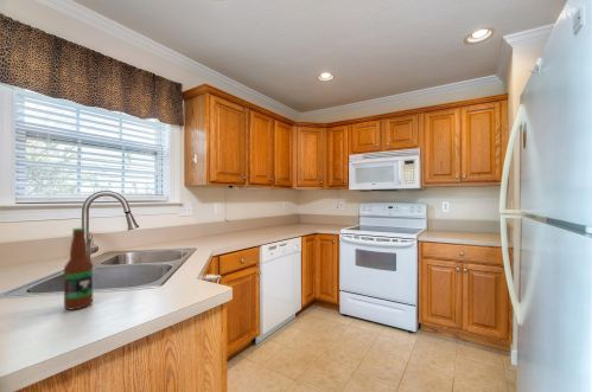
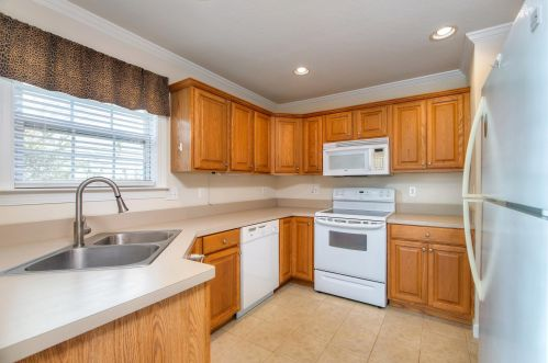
- bottle (78, 266)
